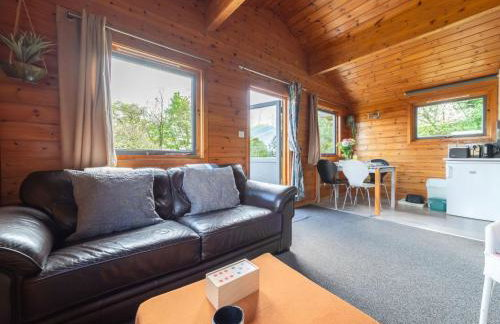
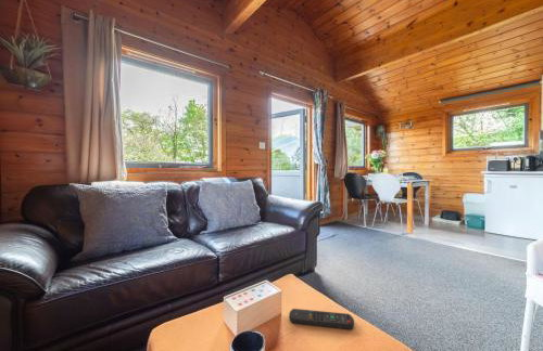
+ remote control (320, 317)
